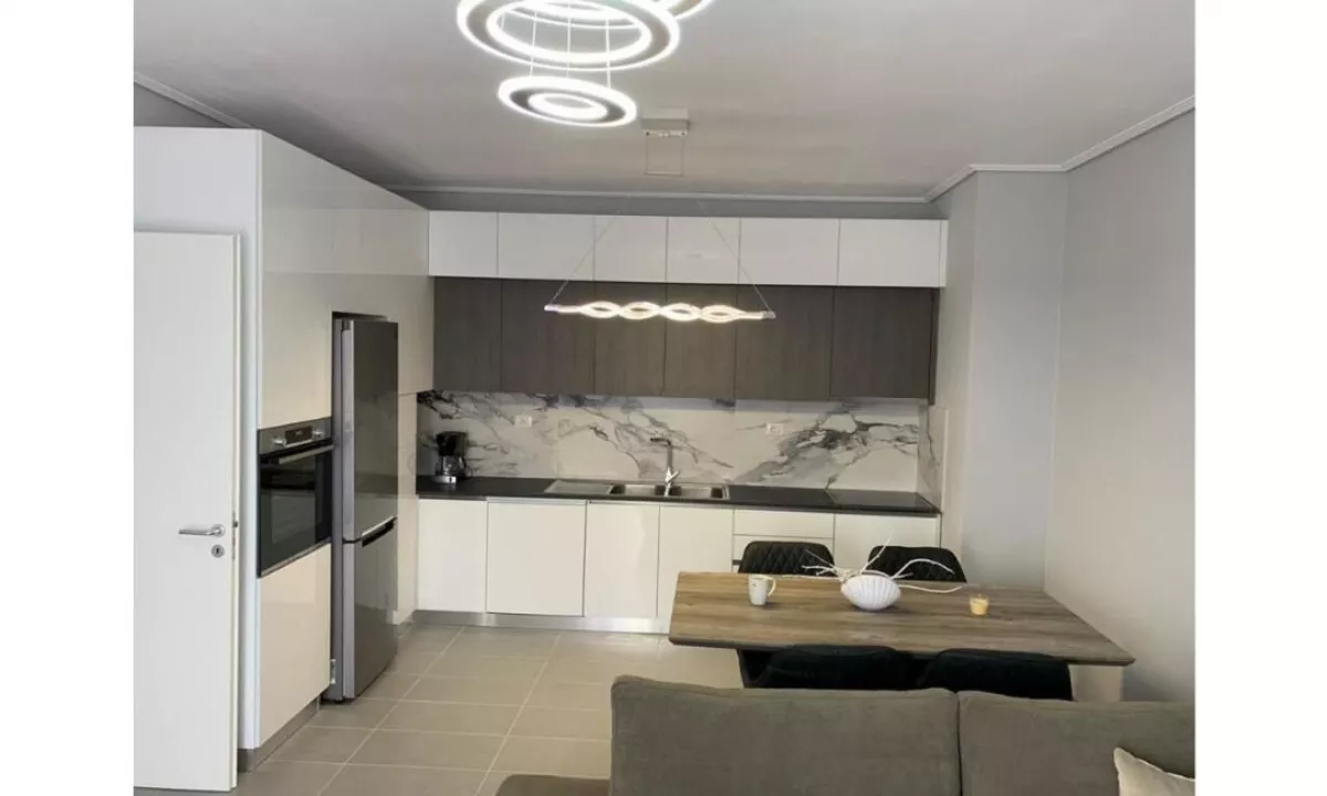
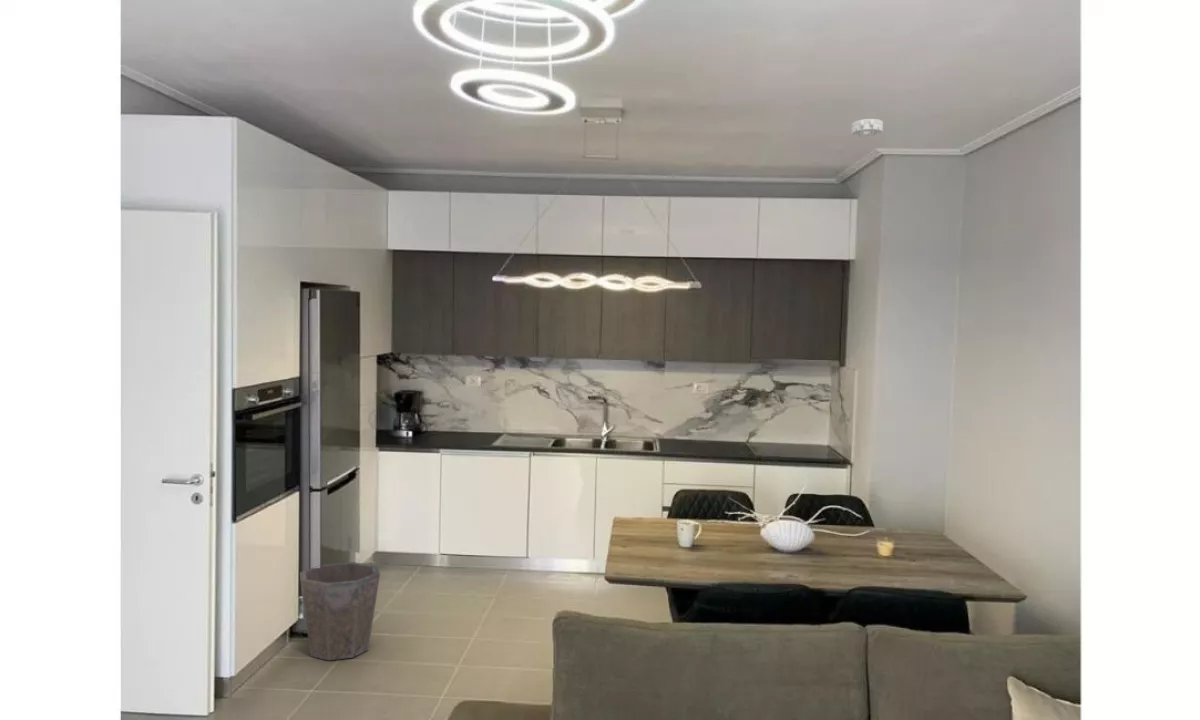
+ waste bin (339, 610)
+ smoke detector (867, 127)
